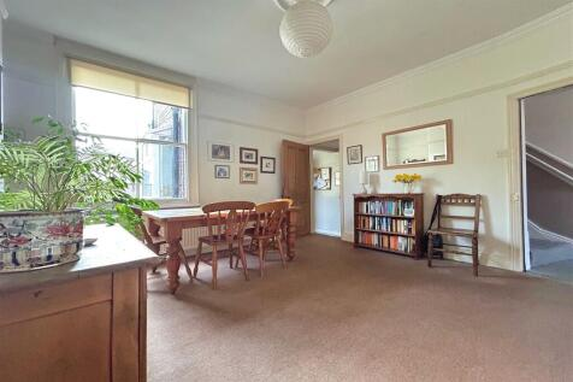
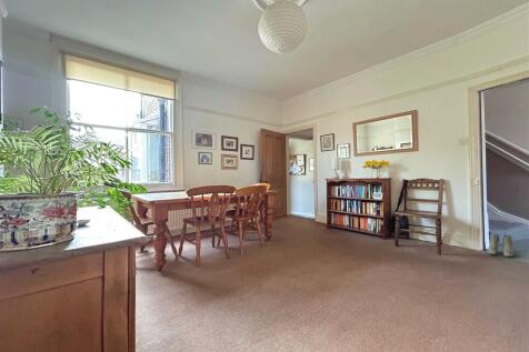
+ boots (499, 243)
